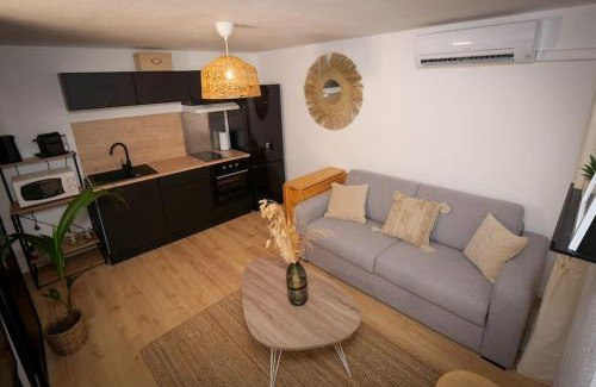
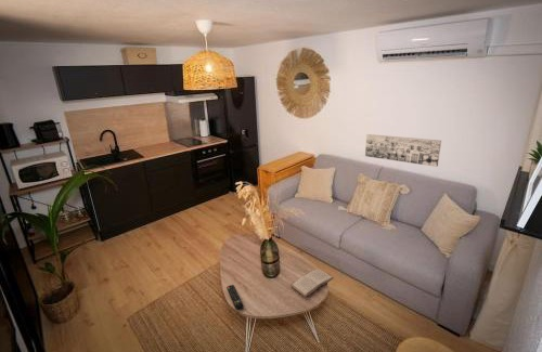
+ book (312, 279)
+ wall art (399, 148)
+ remote control (234, 296)
